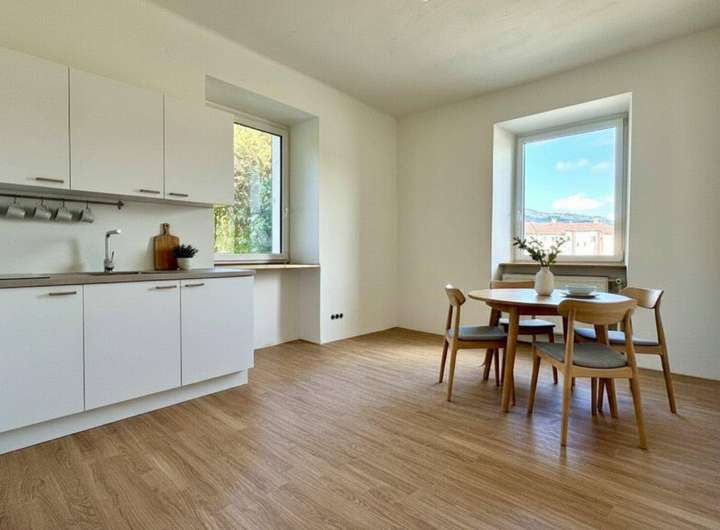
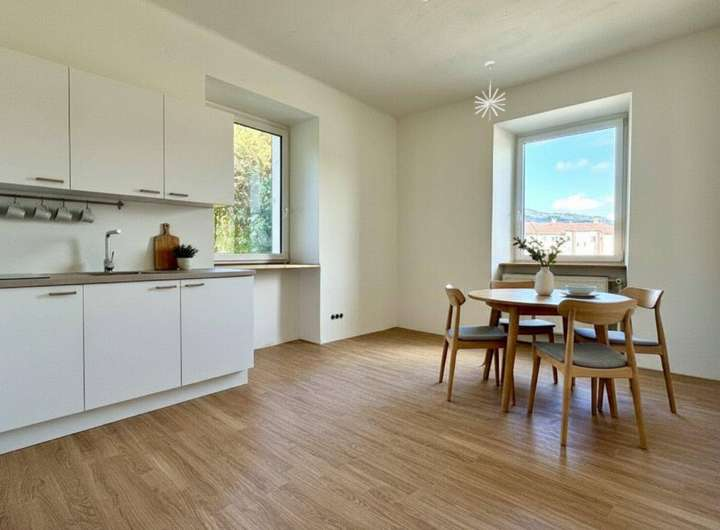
+ pendant light (490, 90)
